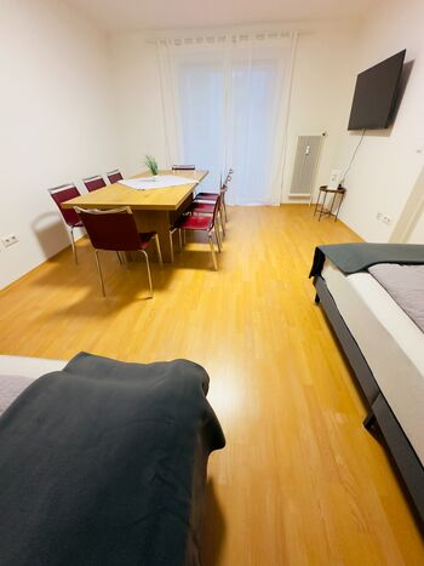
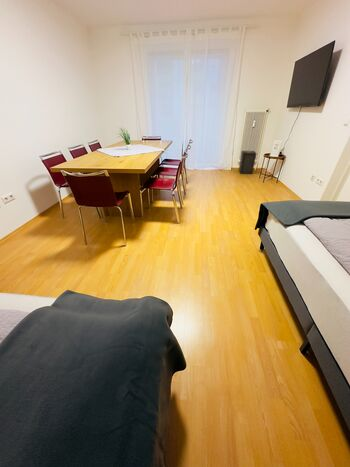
+ speaker (247, 162)
